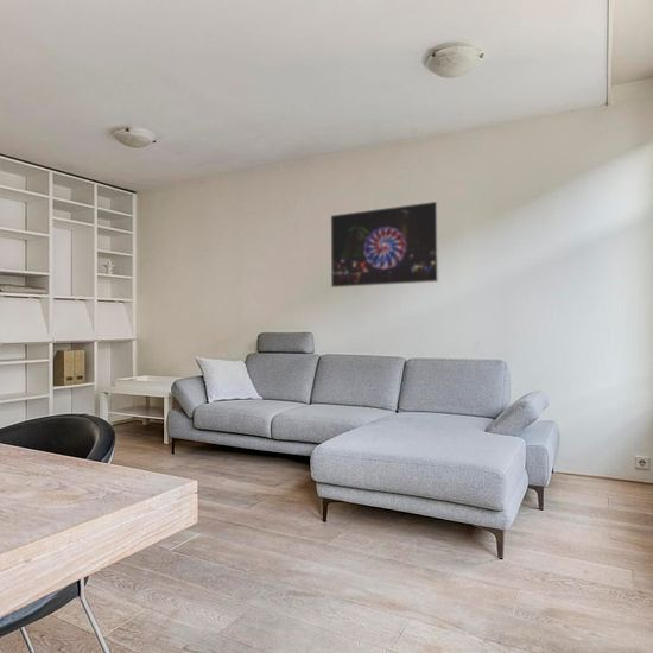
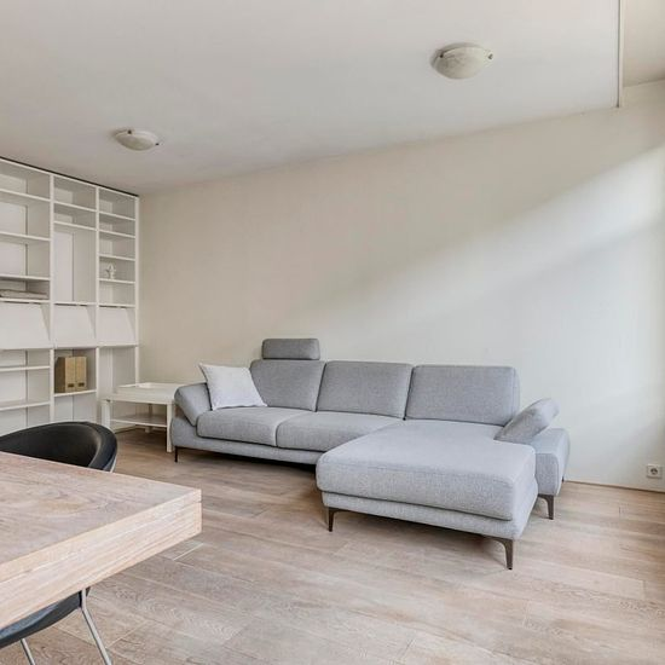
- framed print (381, 246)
